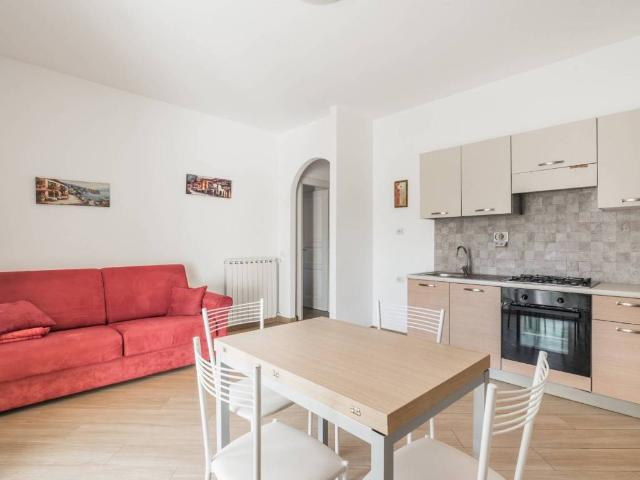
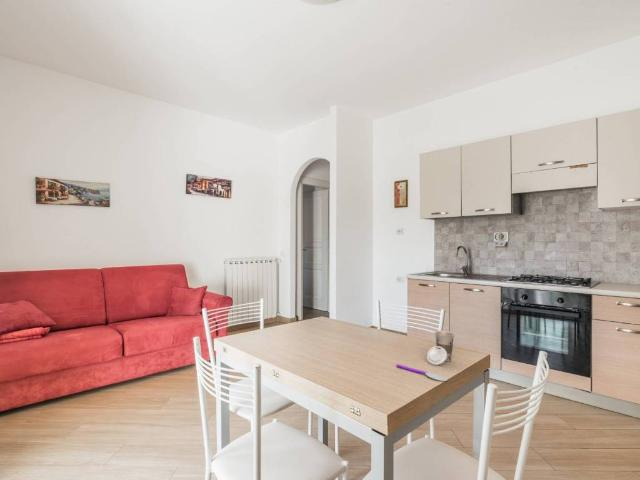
+ cup (441, 347)
+ spoon (420, 371)
